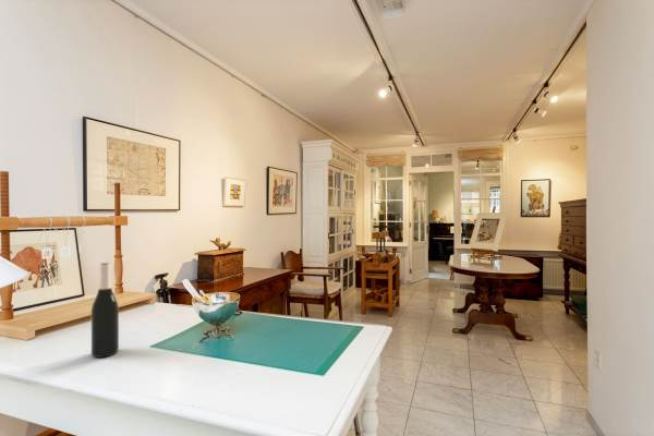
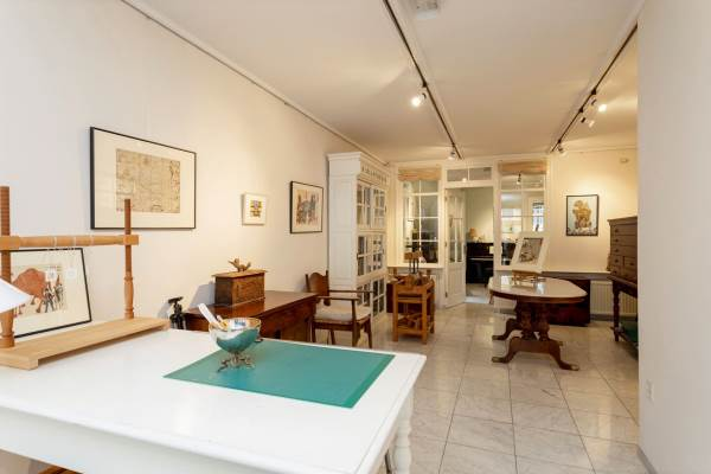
- wine bottle (105, 307)
